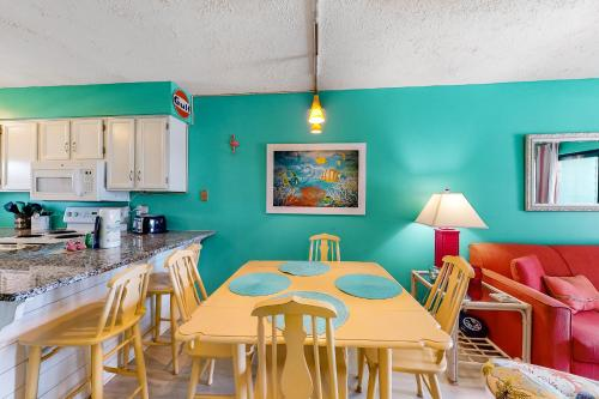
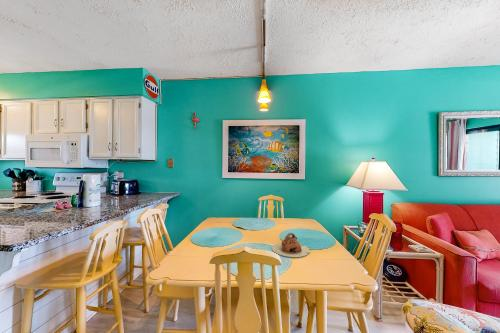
+ teapot (290, 240)
